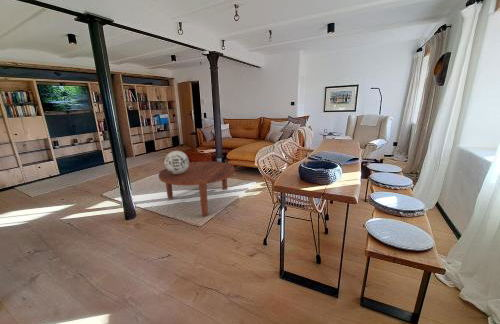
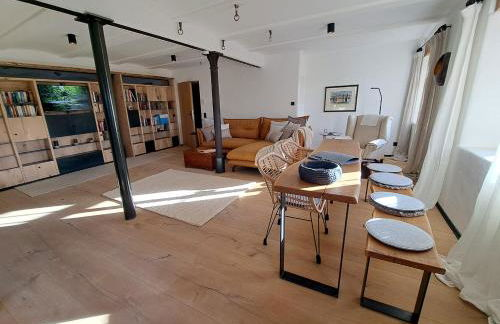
- decorative sphere (176, 162)
- coffee table (199, 185)
